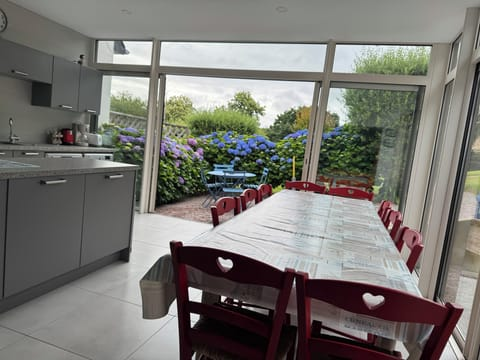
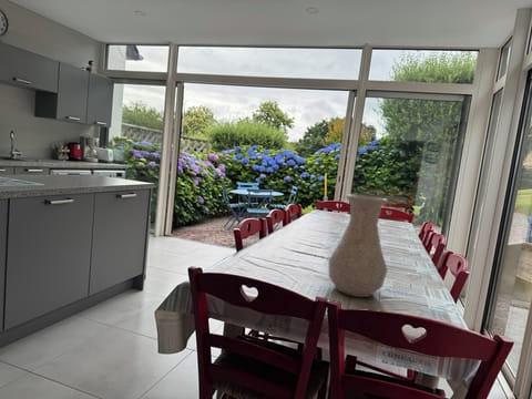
+ vase (360, 244)
